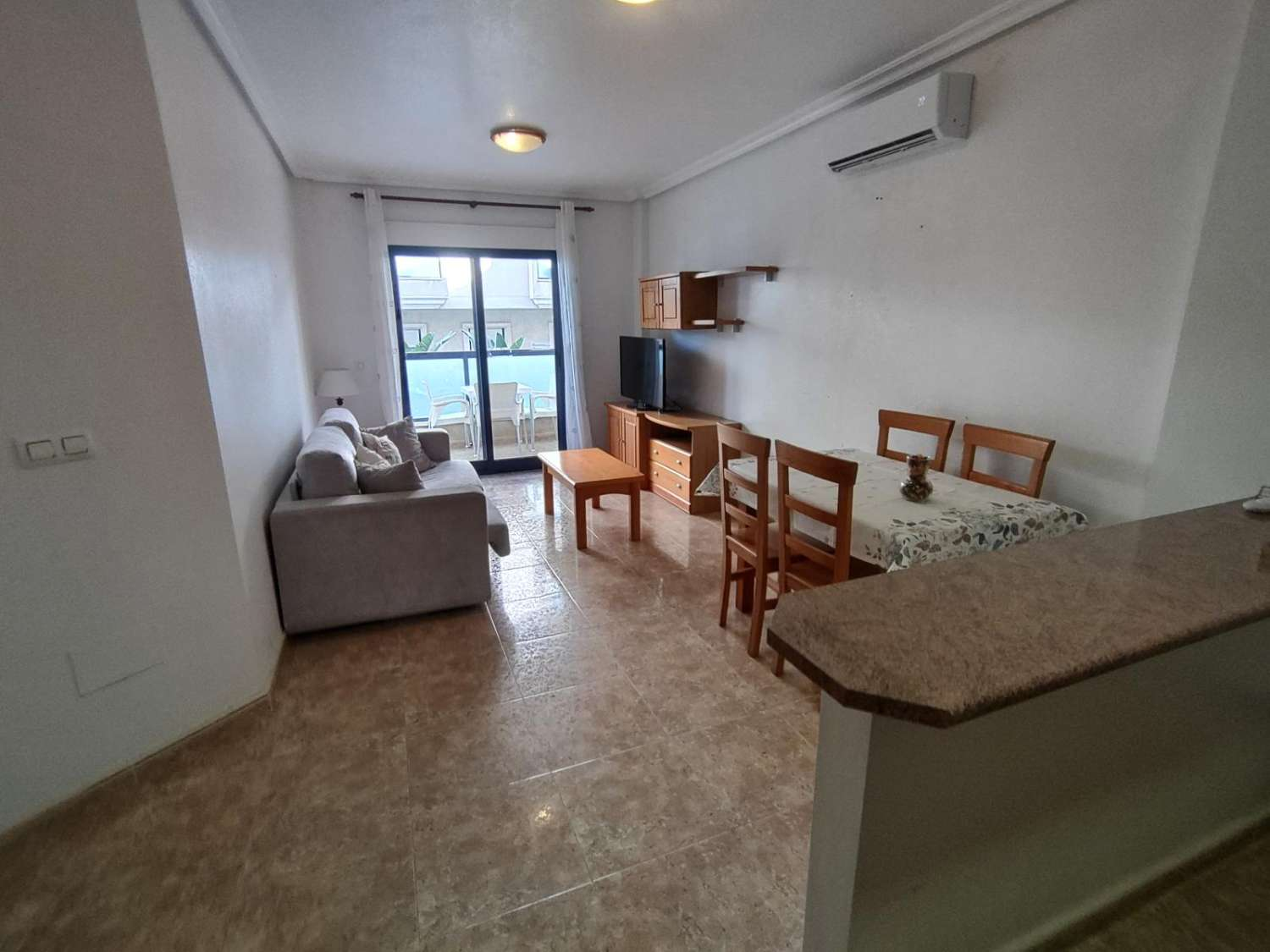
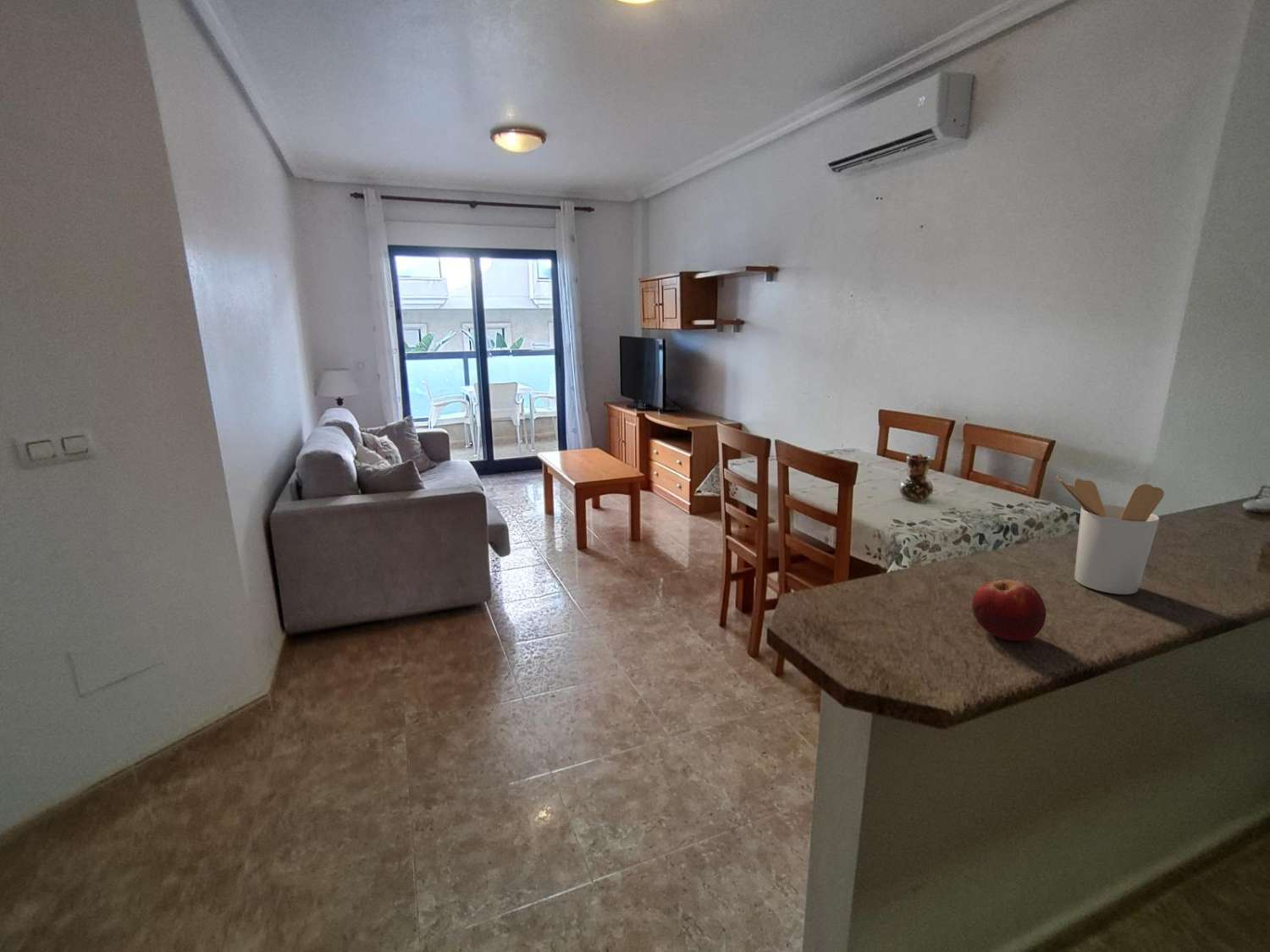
+ utensil holder (1098, 531)
+ fruit (1008, 608)
